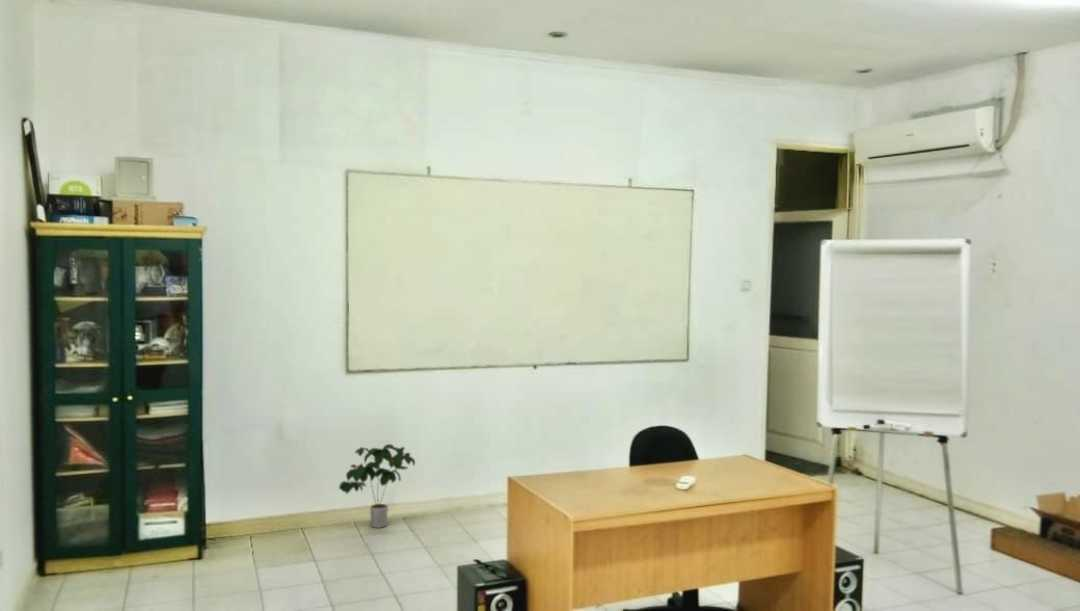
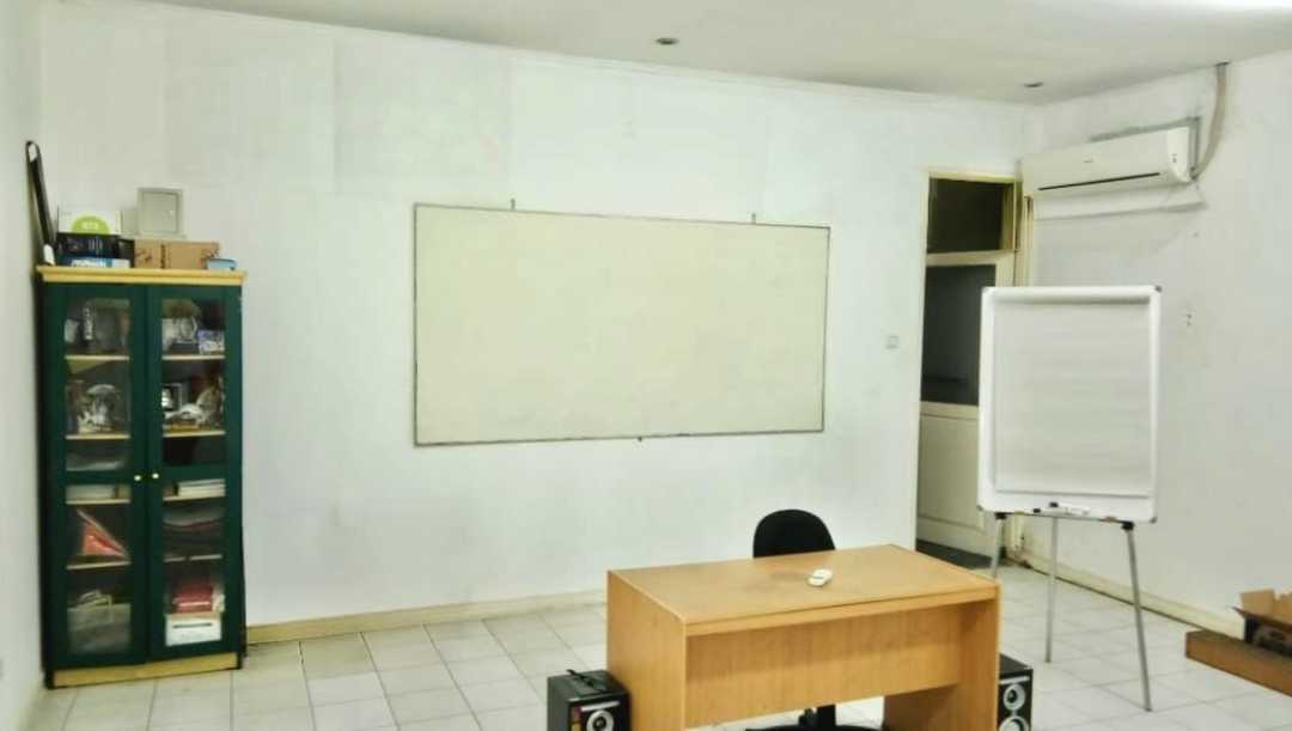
- potted plant (377, 485)
